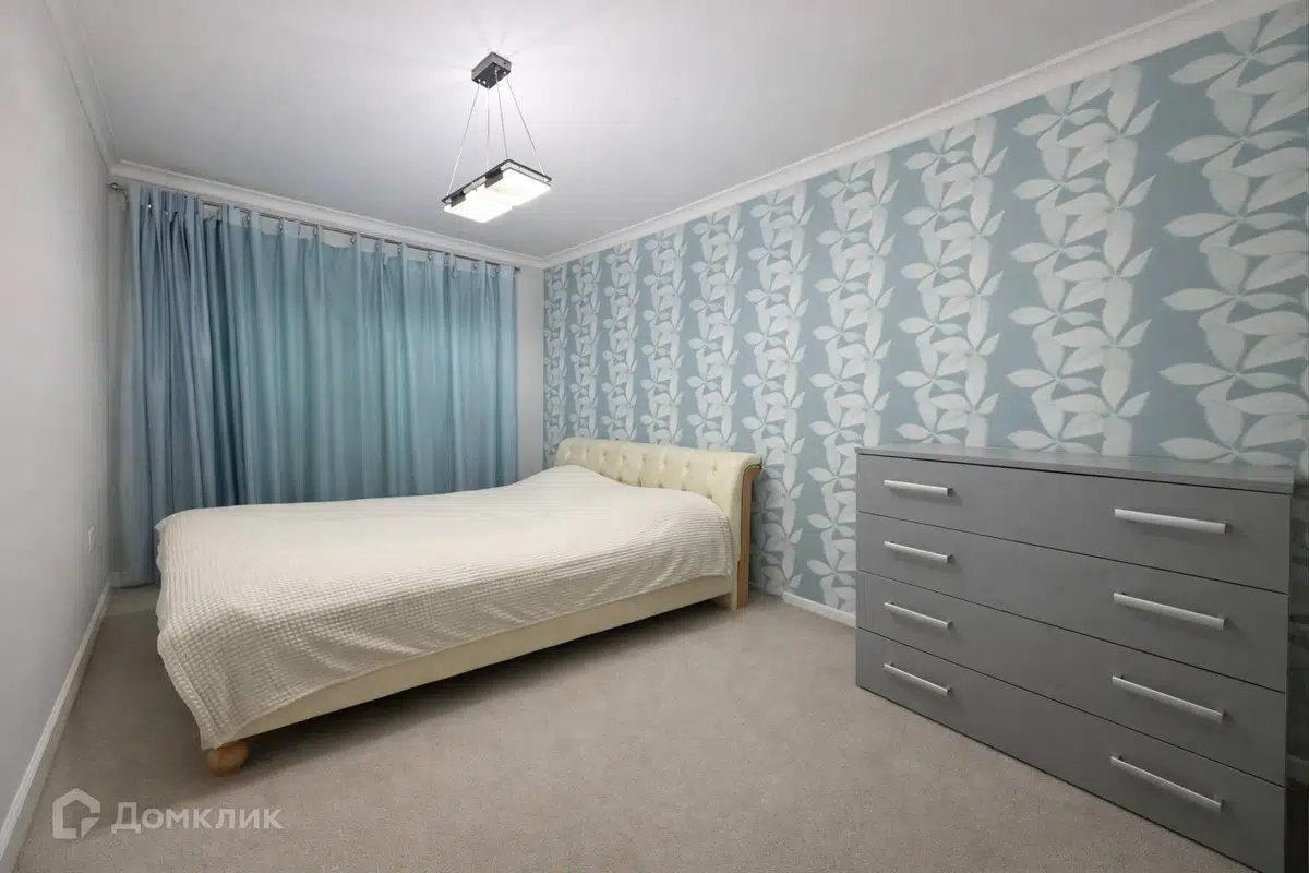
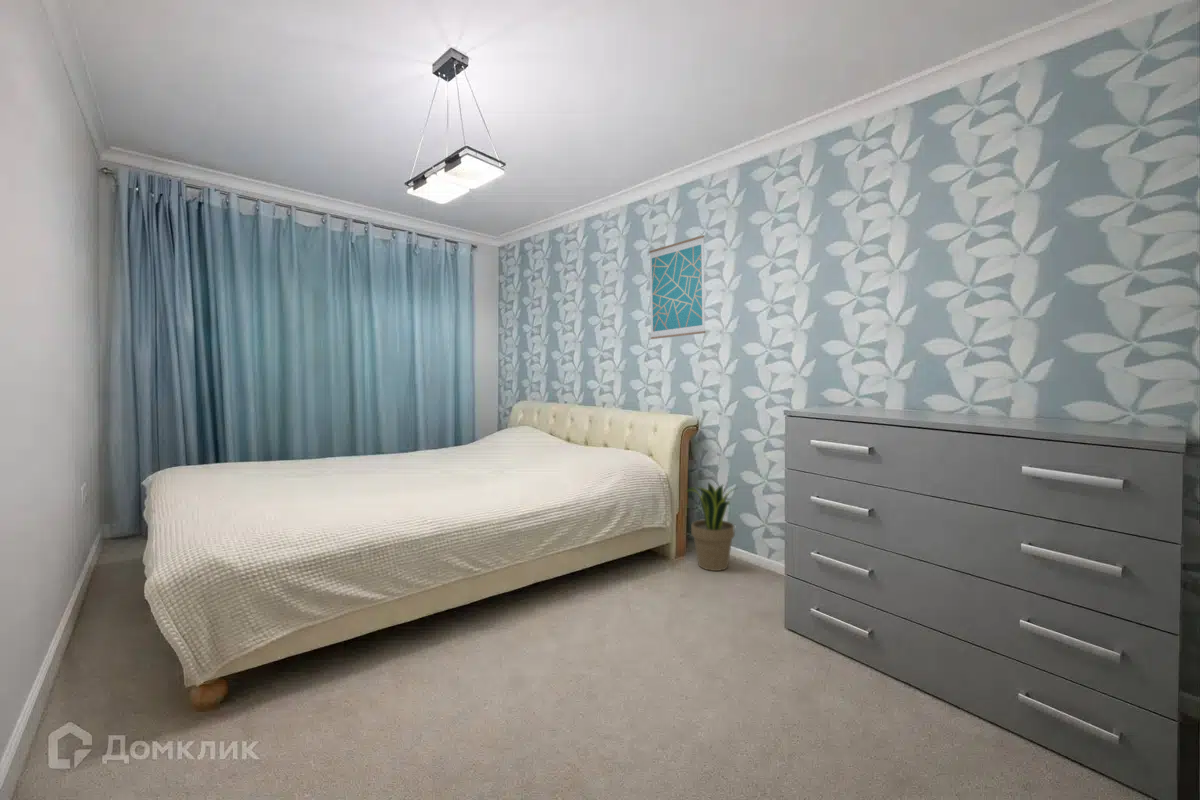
+ potted plant (713, 524)
+ wall art (676, 290)
